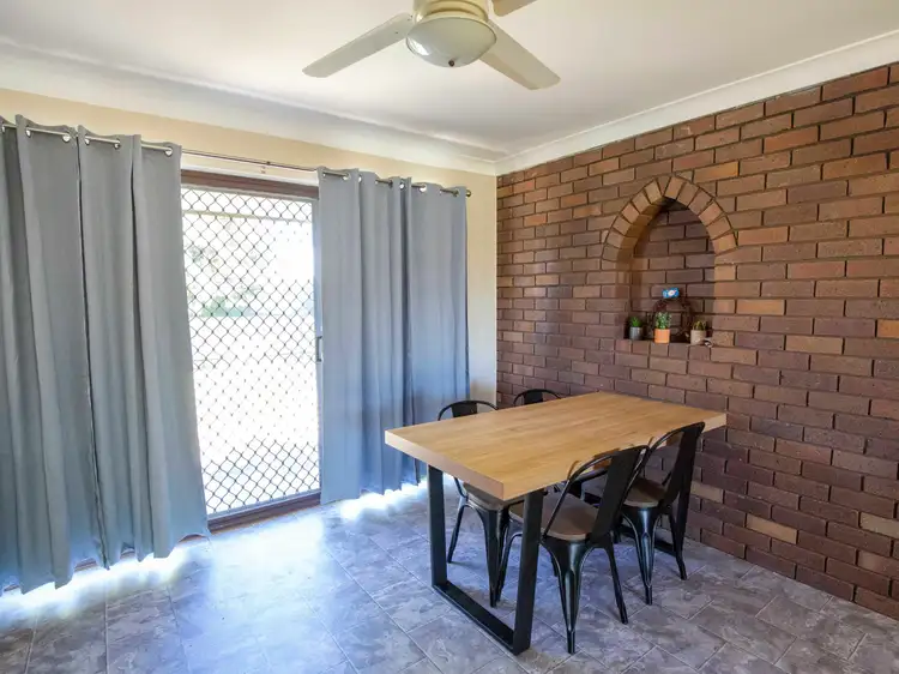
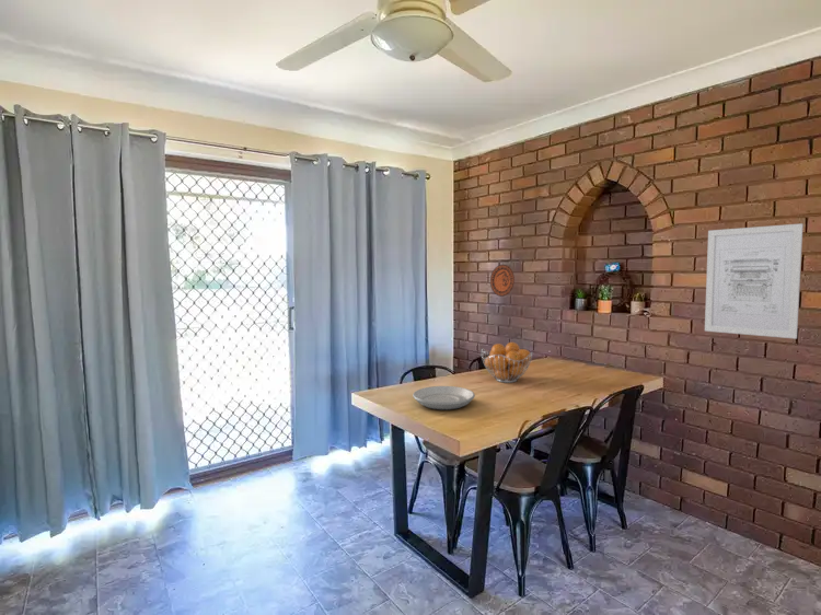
+ wall art (750, 281)
+ decorative plate (501, 280)
+ plate (443, 398)
+ fruit basket (506, 361)
